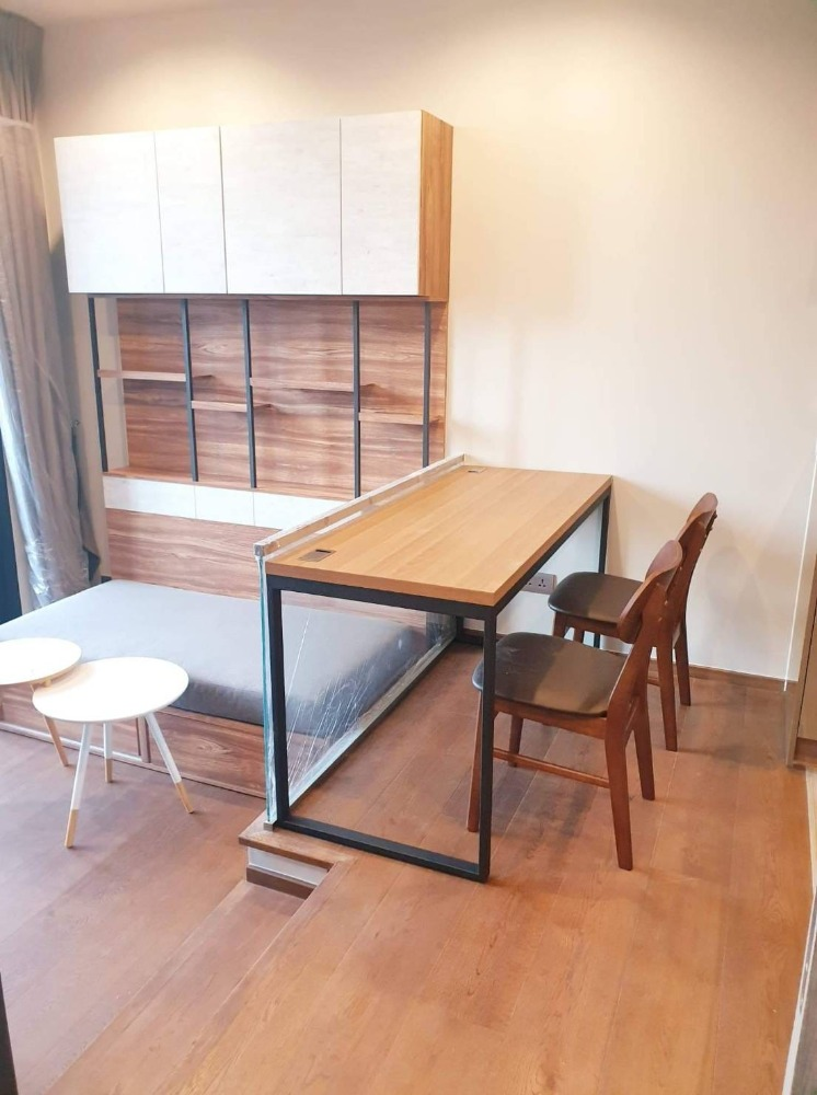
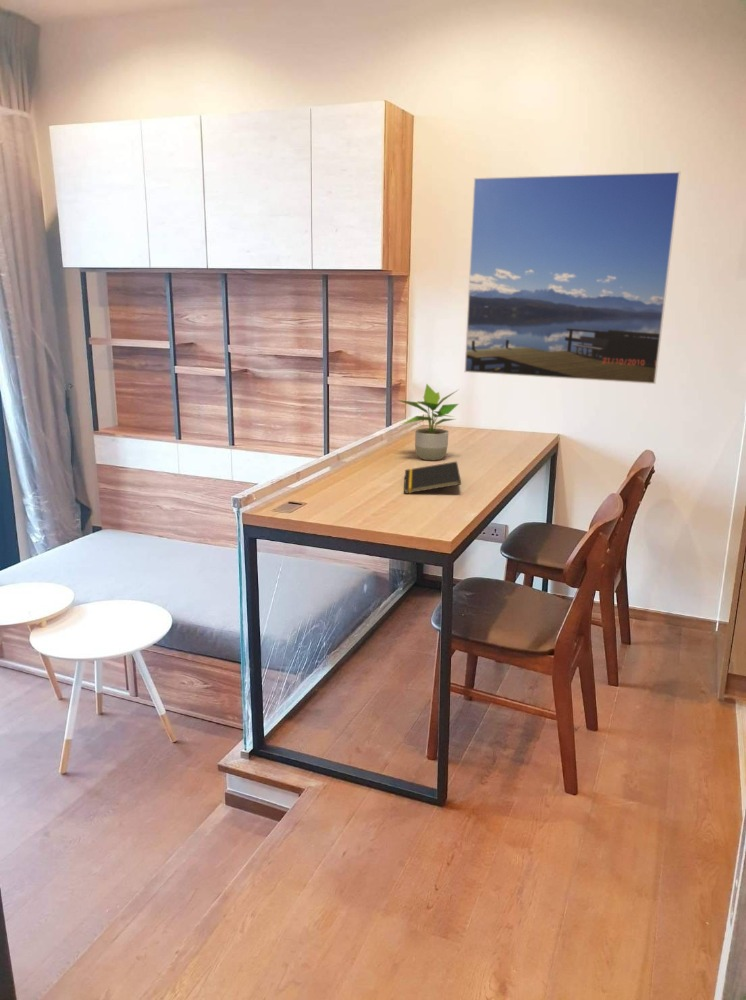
+ potted plant (428, 421)
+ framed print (564, 279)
+ notepad (431, 476)
